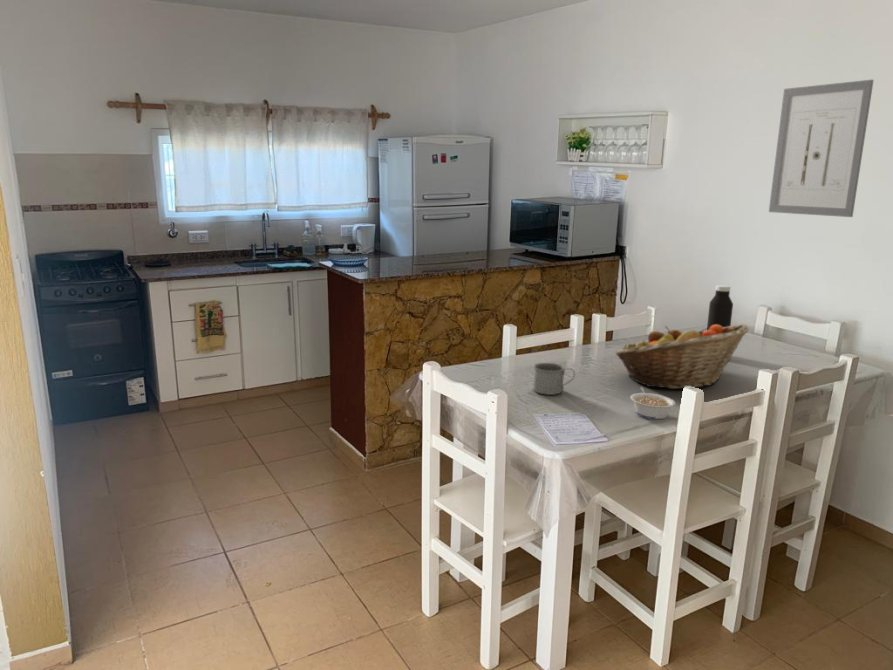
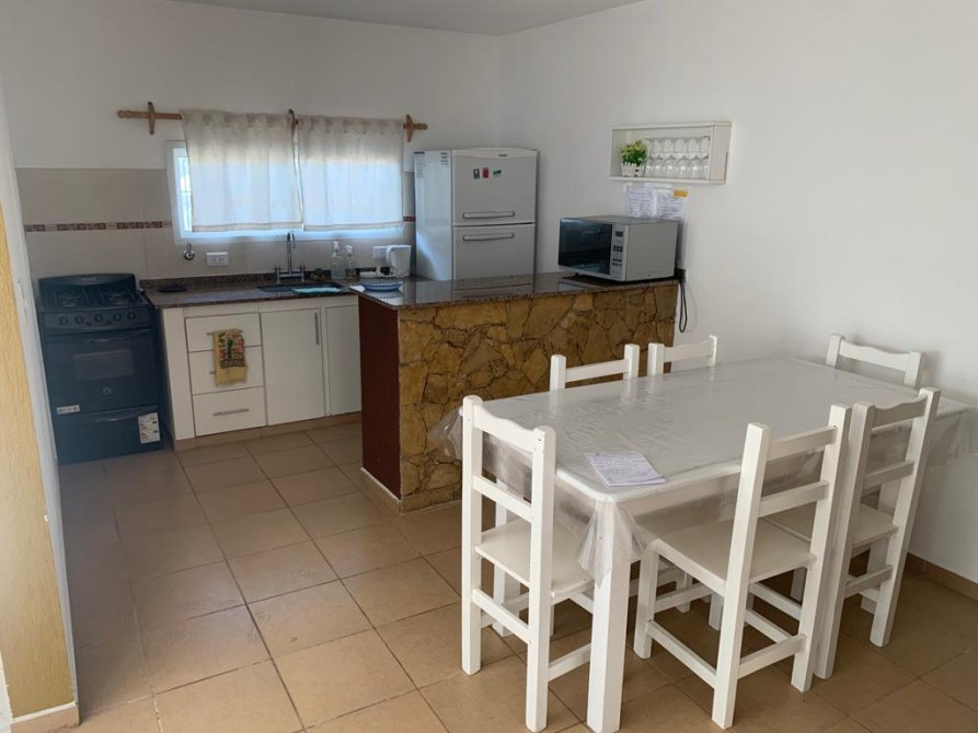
- fruit basket (681, 350)
- wall art (817, 150)
- legume (650, 405)
- water bottle (719, 321)
- mug (551, 378)
